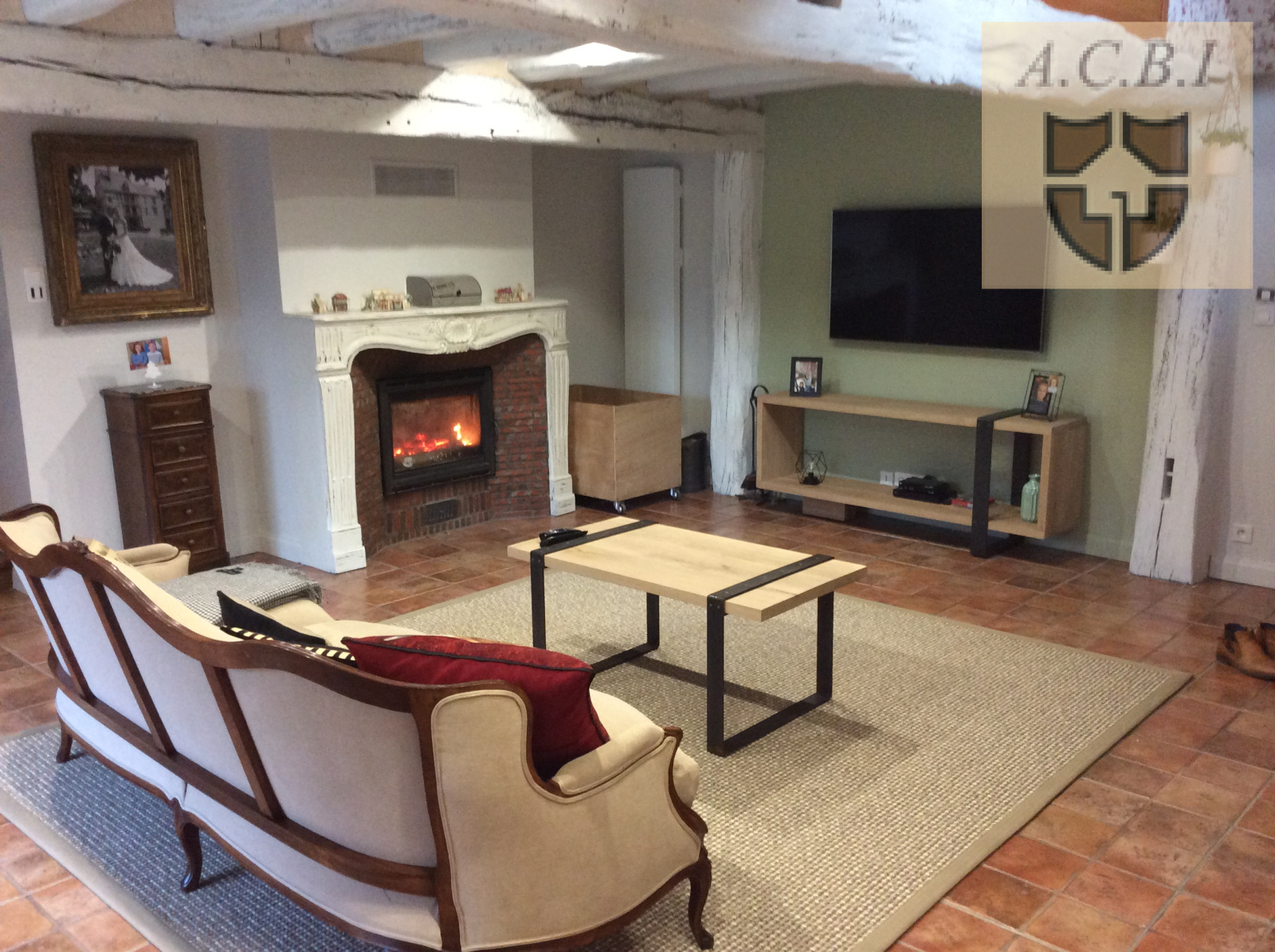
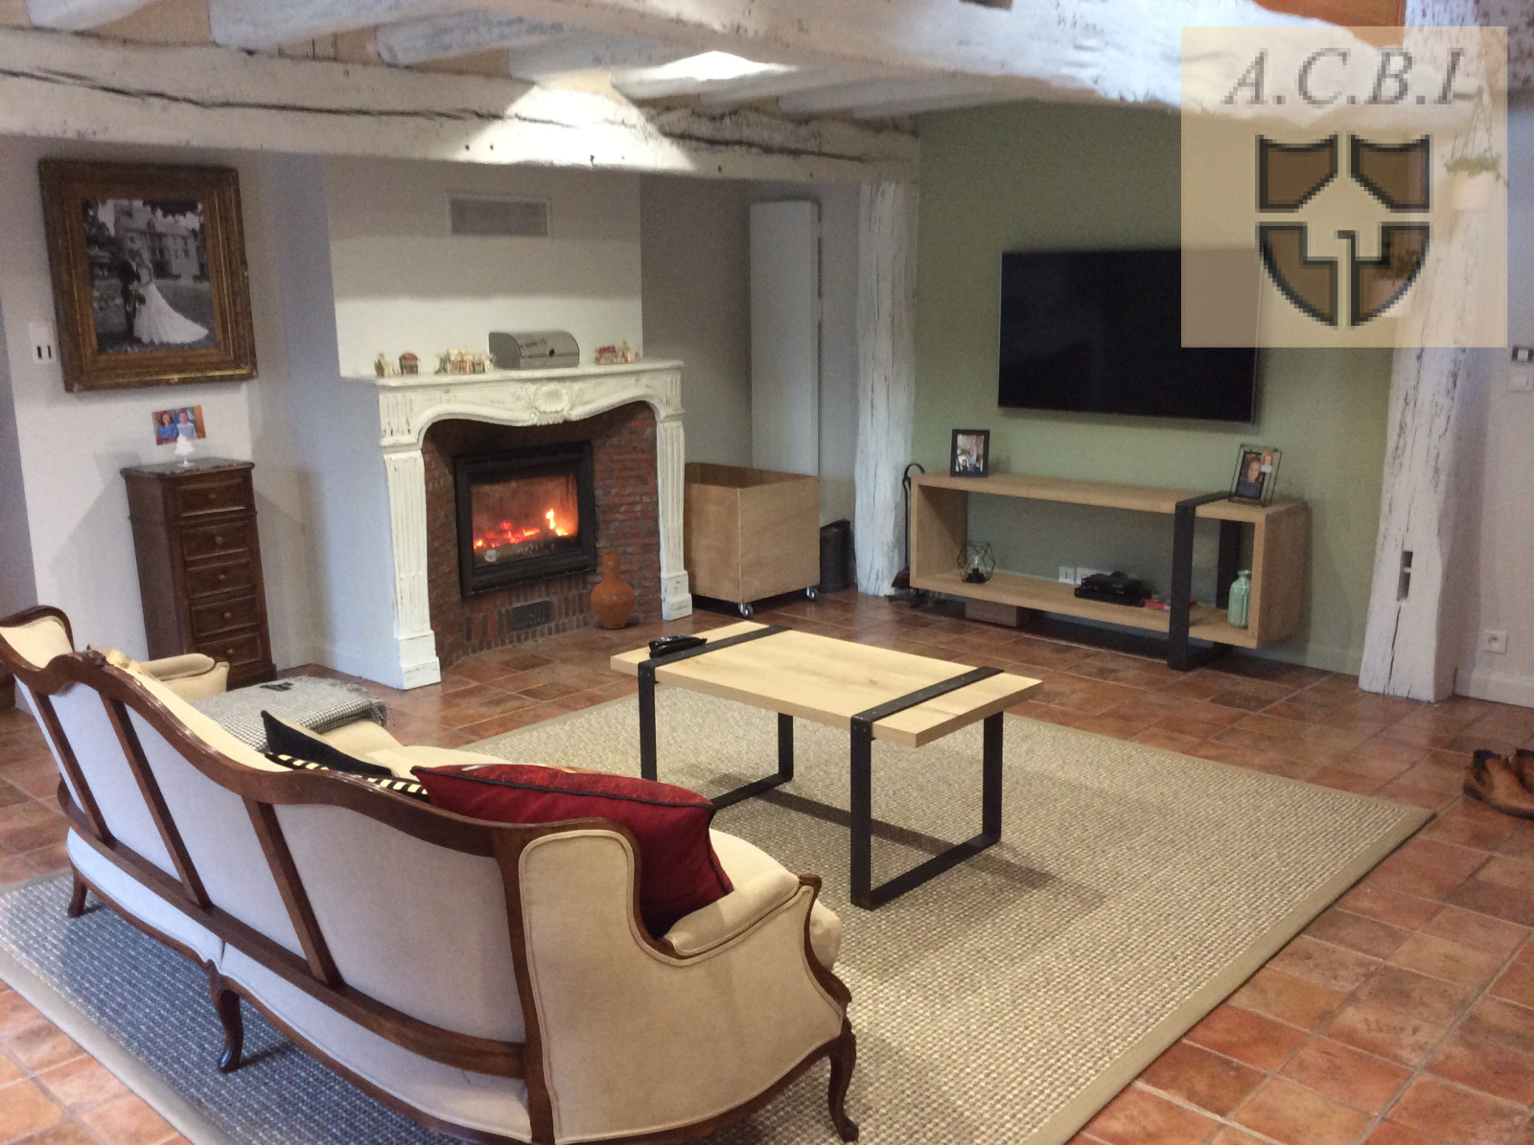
+ vase (612, 589)
